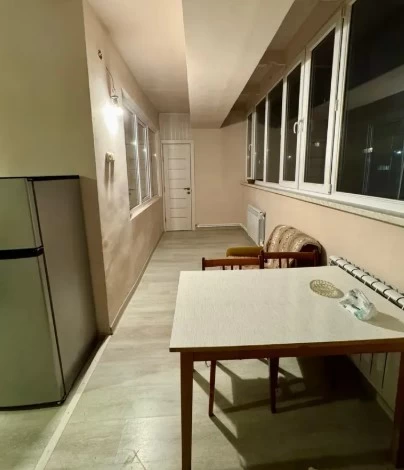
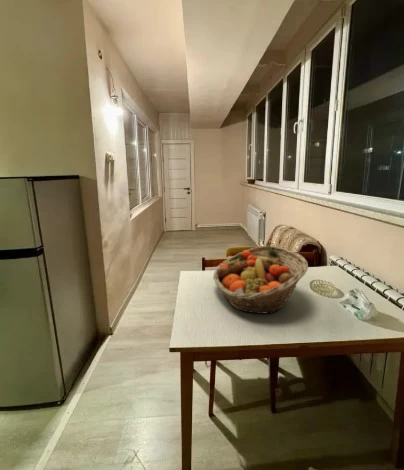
+ fruit basket (257, 275)
